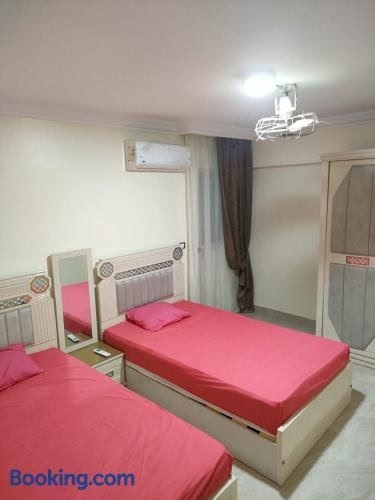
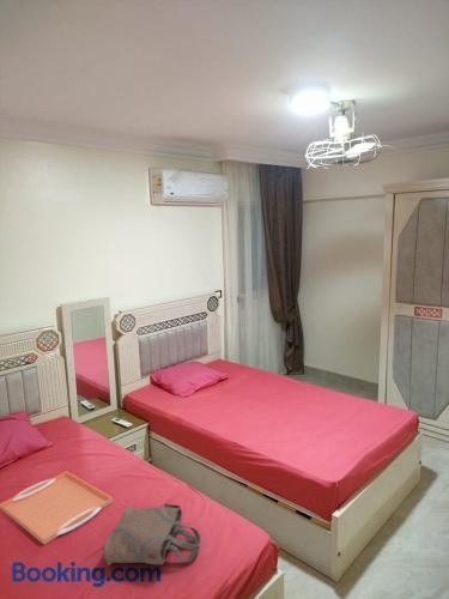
+ serving tray (56, 502)
+ tote bag (158, 532)
